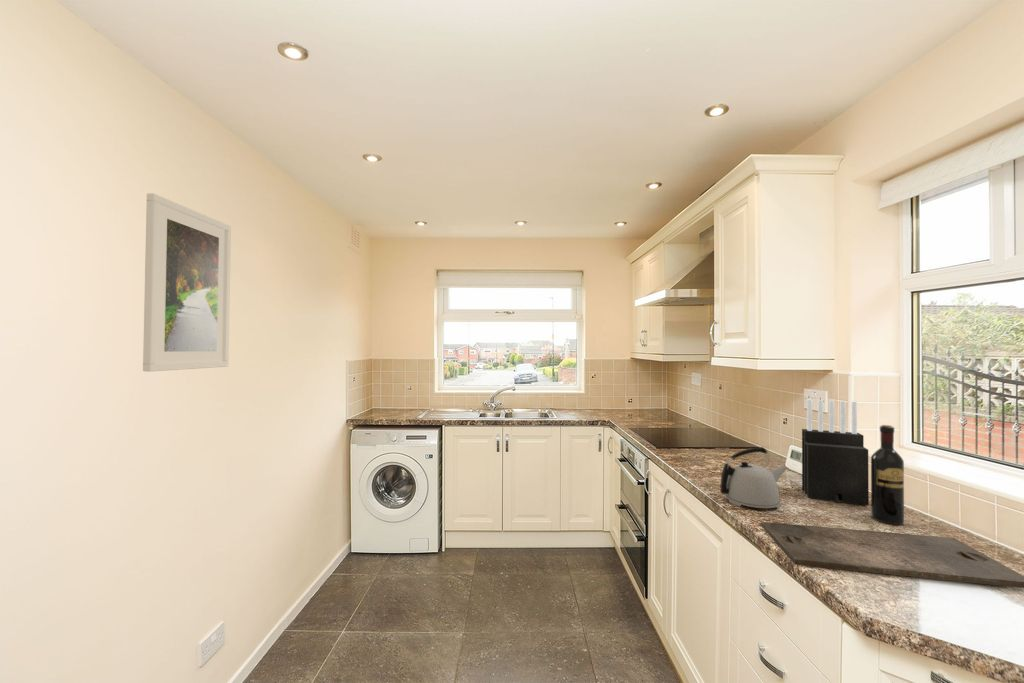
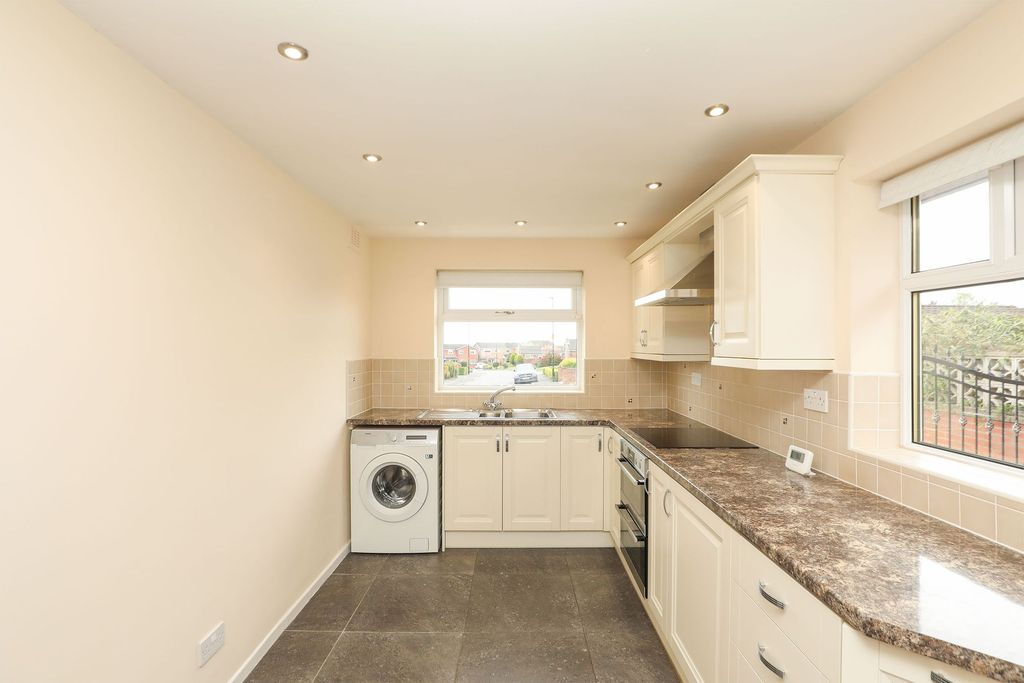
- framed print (192, 289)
- cutting board (879, 550)
- knife block (834, 449)
- kettle (753, 474)
- wine bottle (887, 472)
